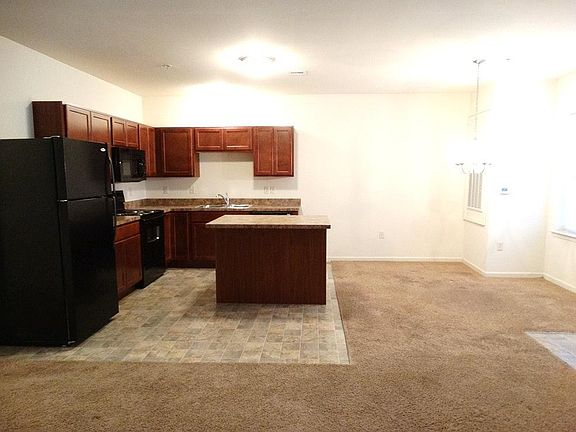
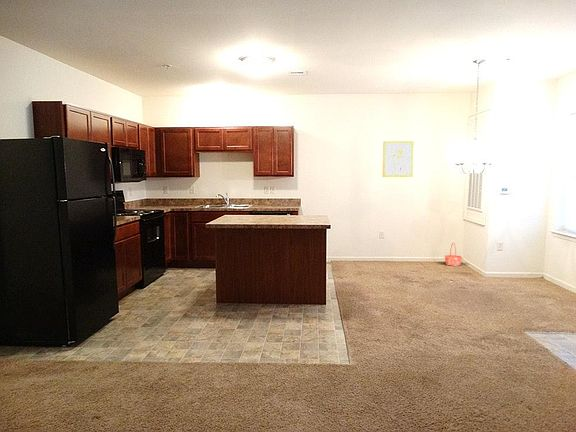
+ basket (453, 255)
+ wall art (397, 159)
